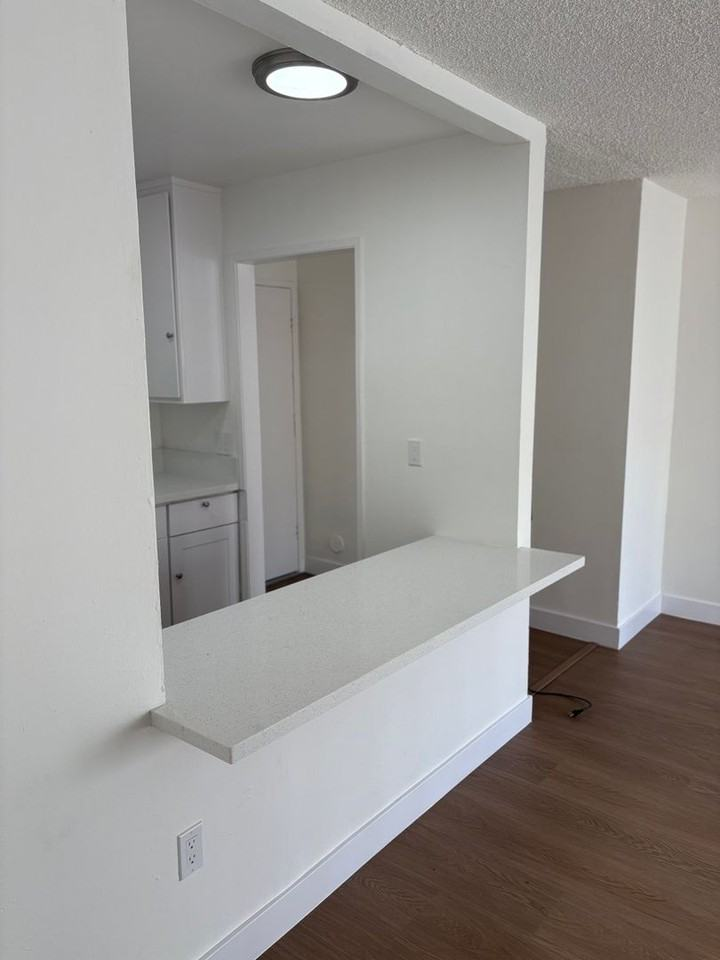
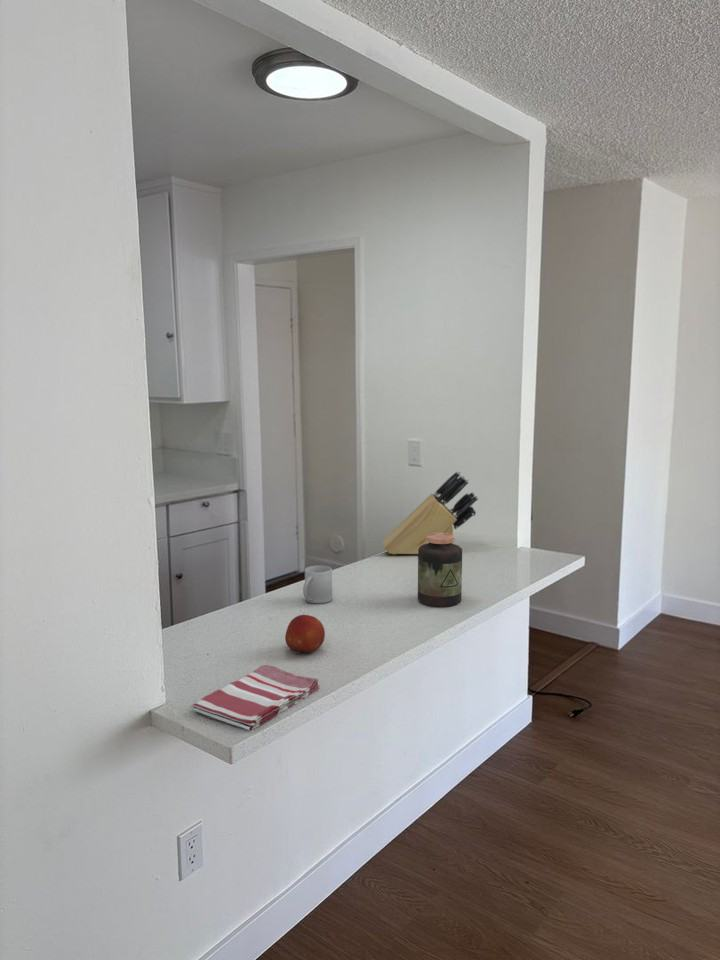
+ mug (315, 585)
+ fruit (305, 633)
+ jar (439, 568)
+ knife block (429, 512)
+ dish towel (257, 693)
